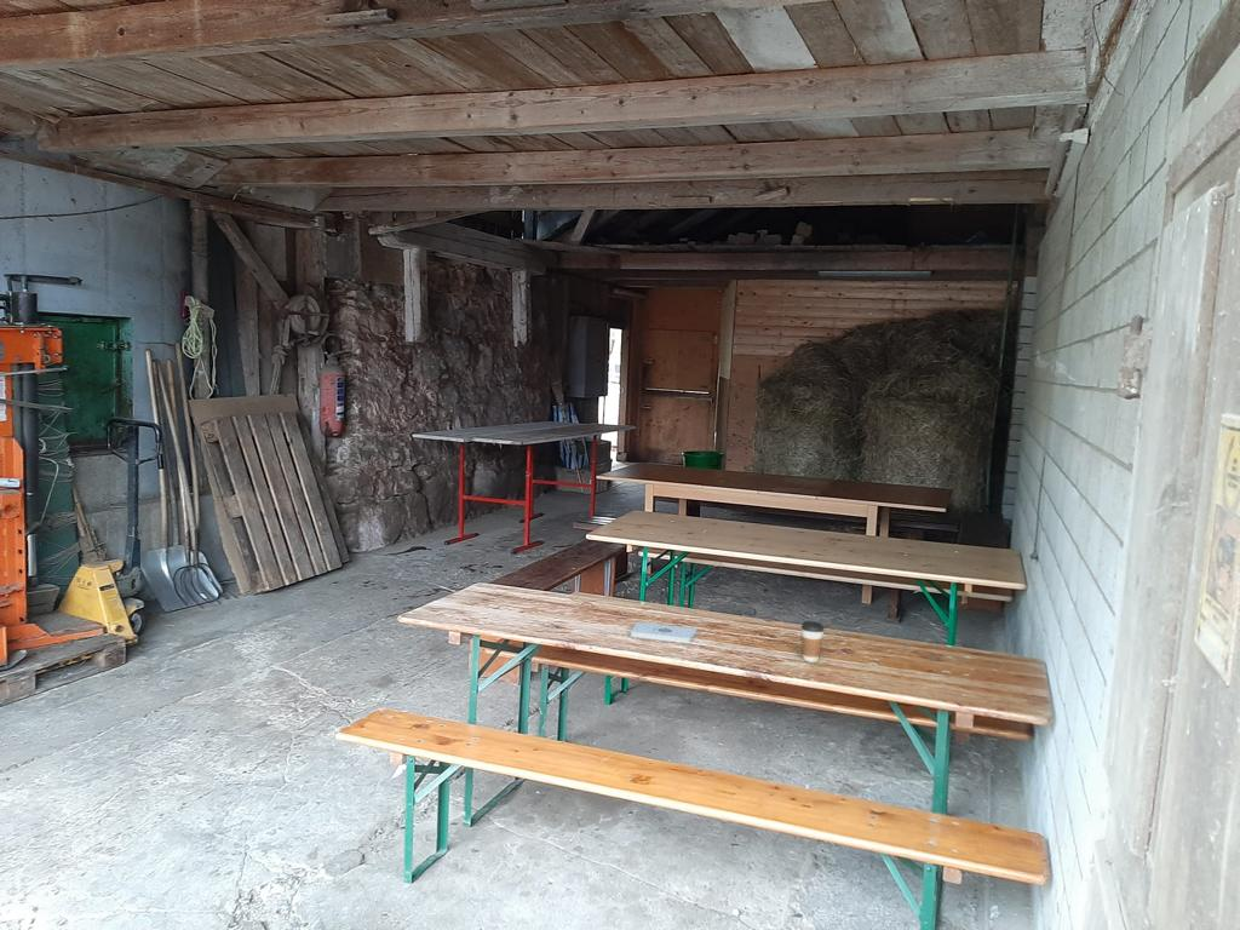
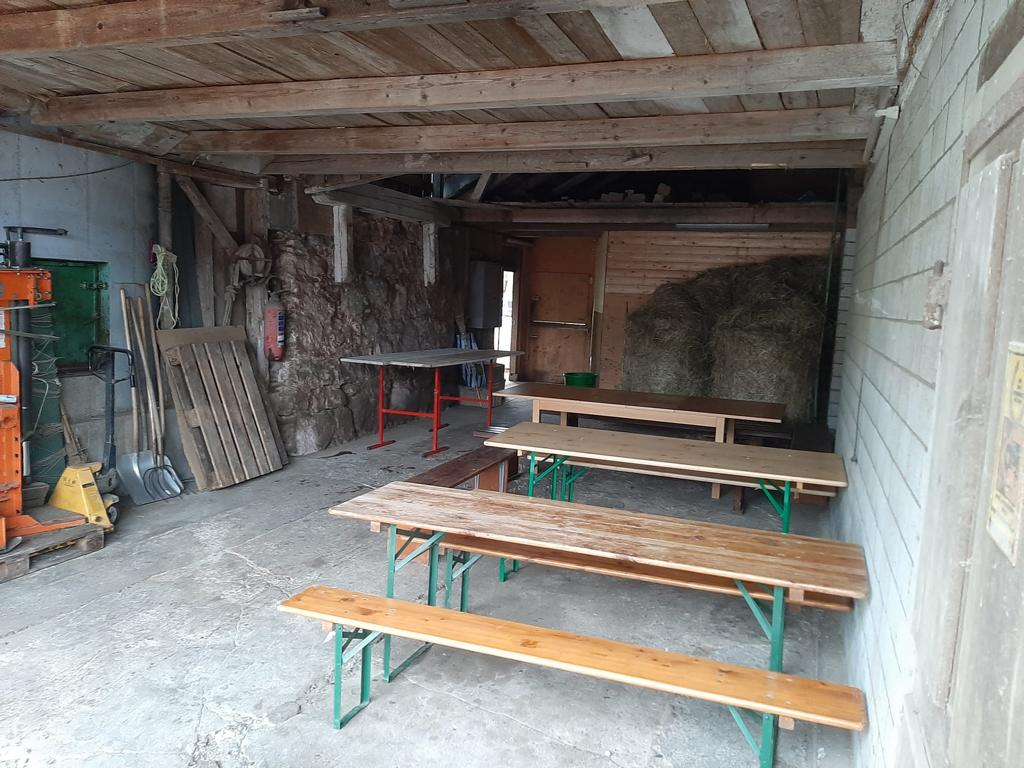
- notepad (662, 632)
- coffee cup (811, 642)
